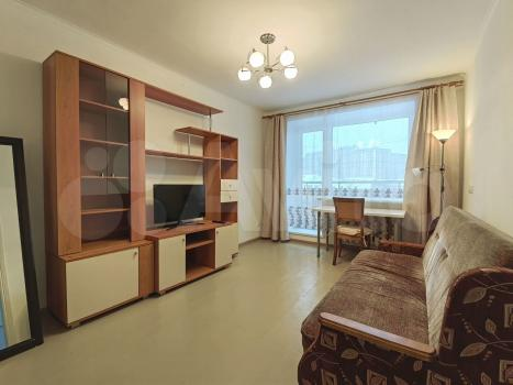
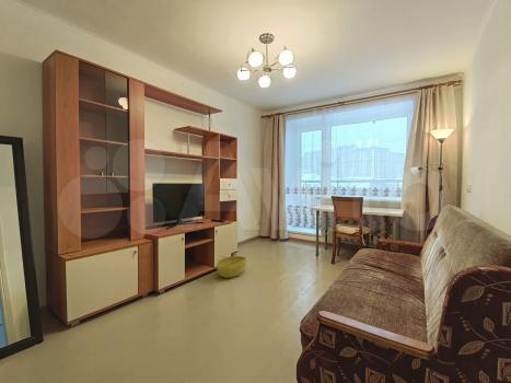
+ basket (232, 266)
